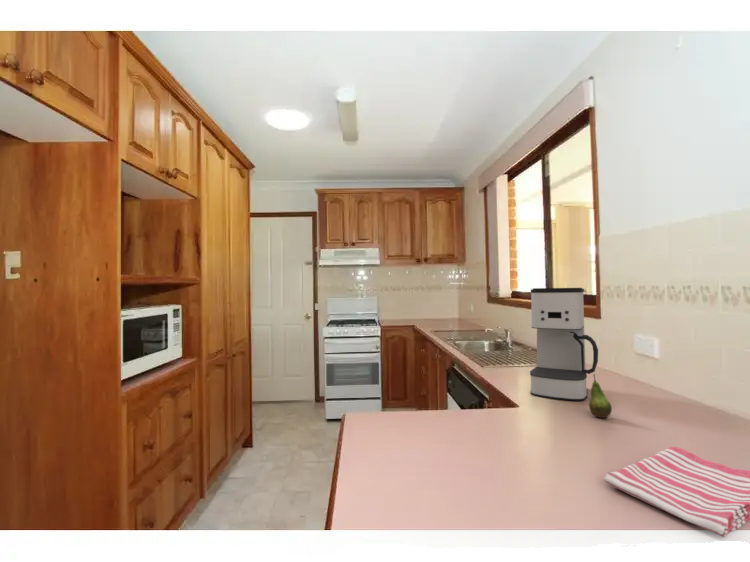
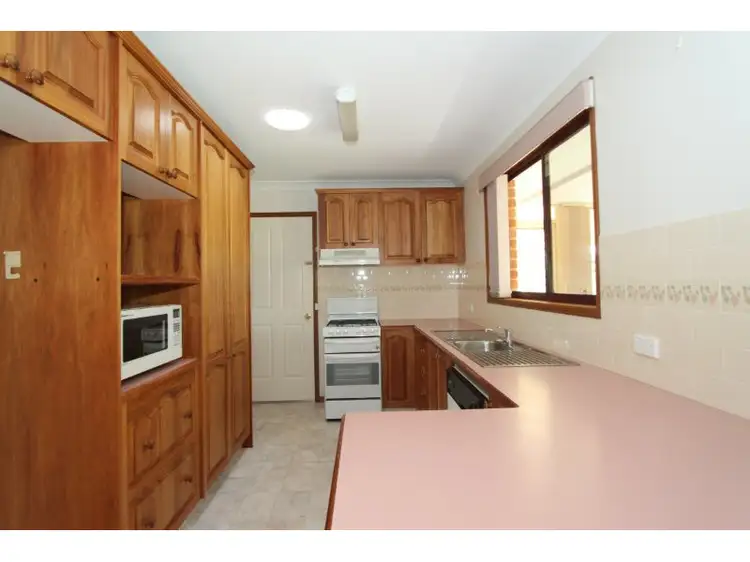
- coffee maker (563, 339)
- dish towel (691, 481)
- fruit (599, 394)
